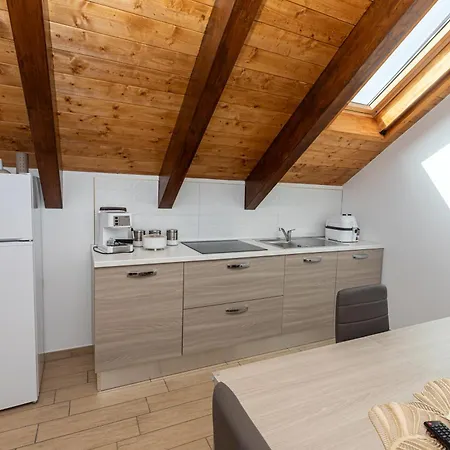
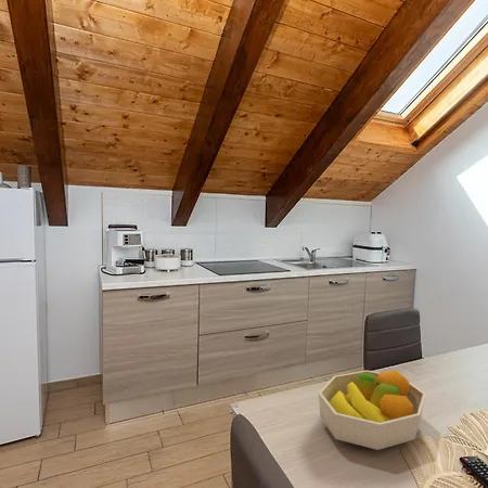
+ fruit bowl (372, 401)
